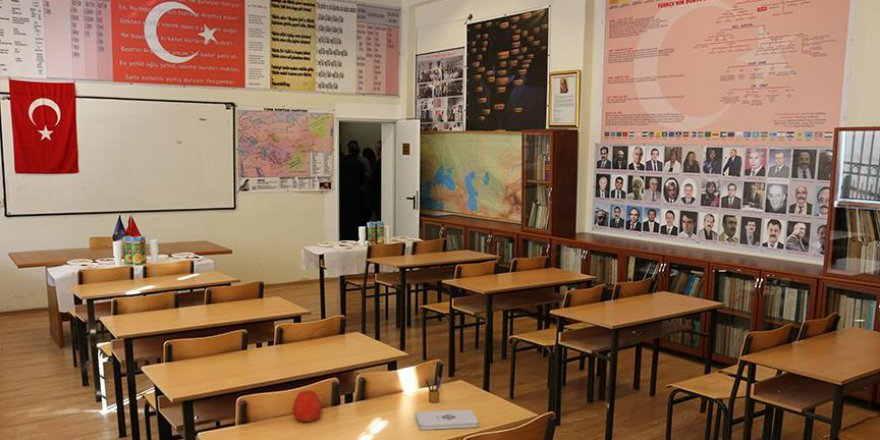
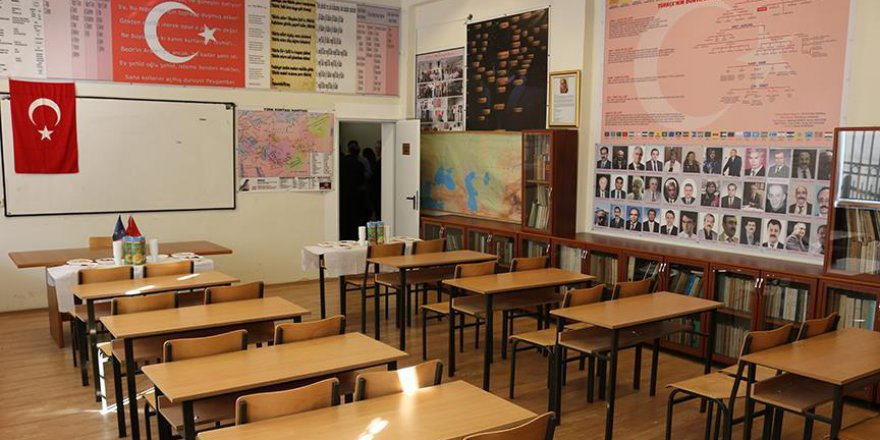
- notepad (446, 419)
- pencil box (433, 389)
- apple (307, 404)
